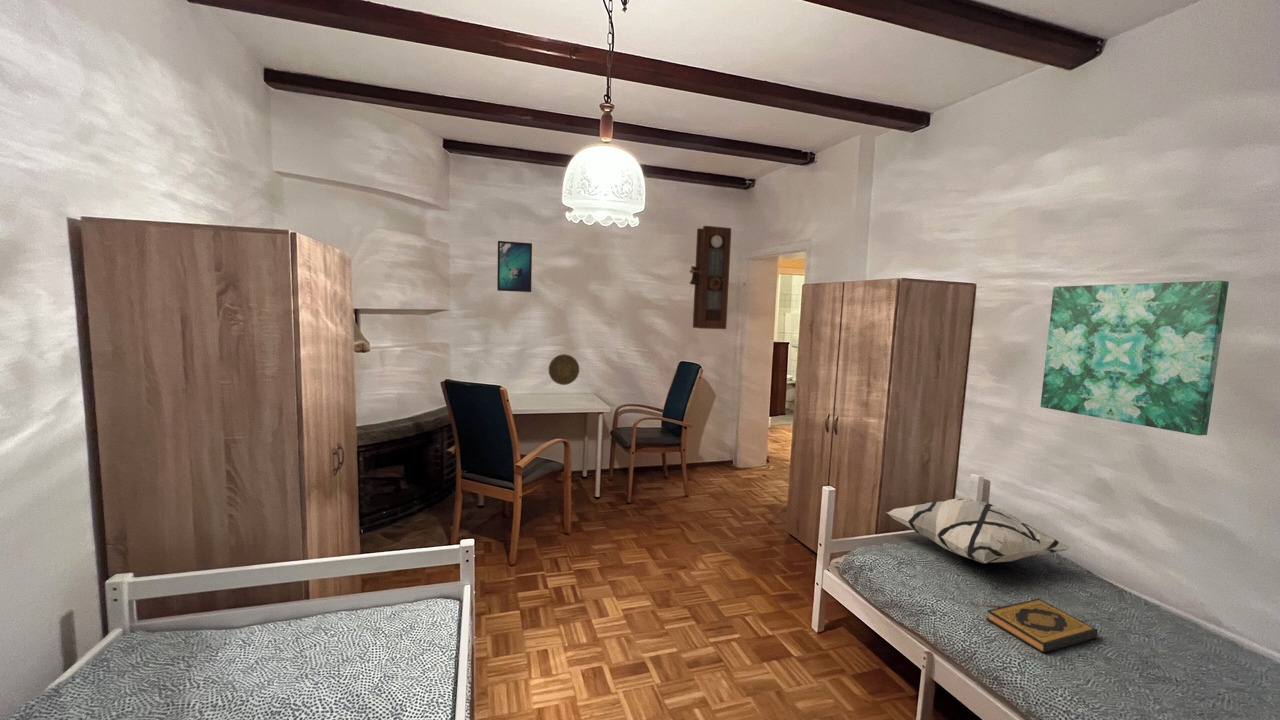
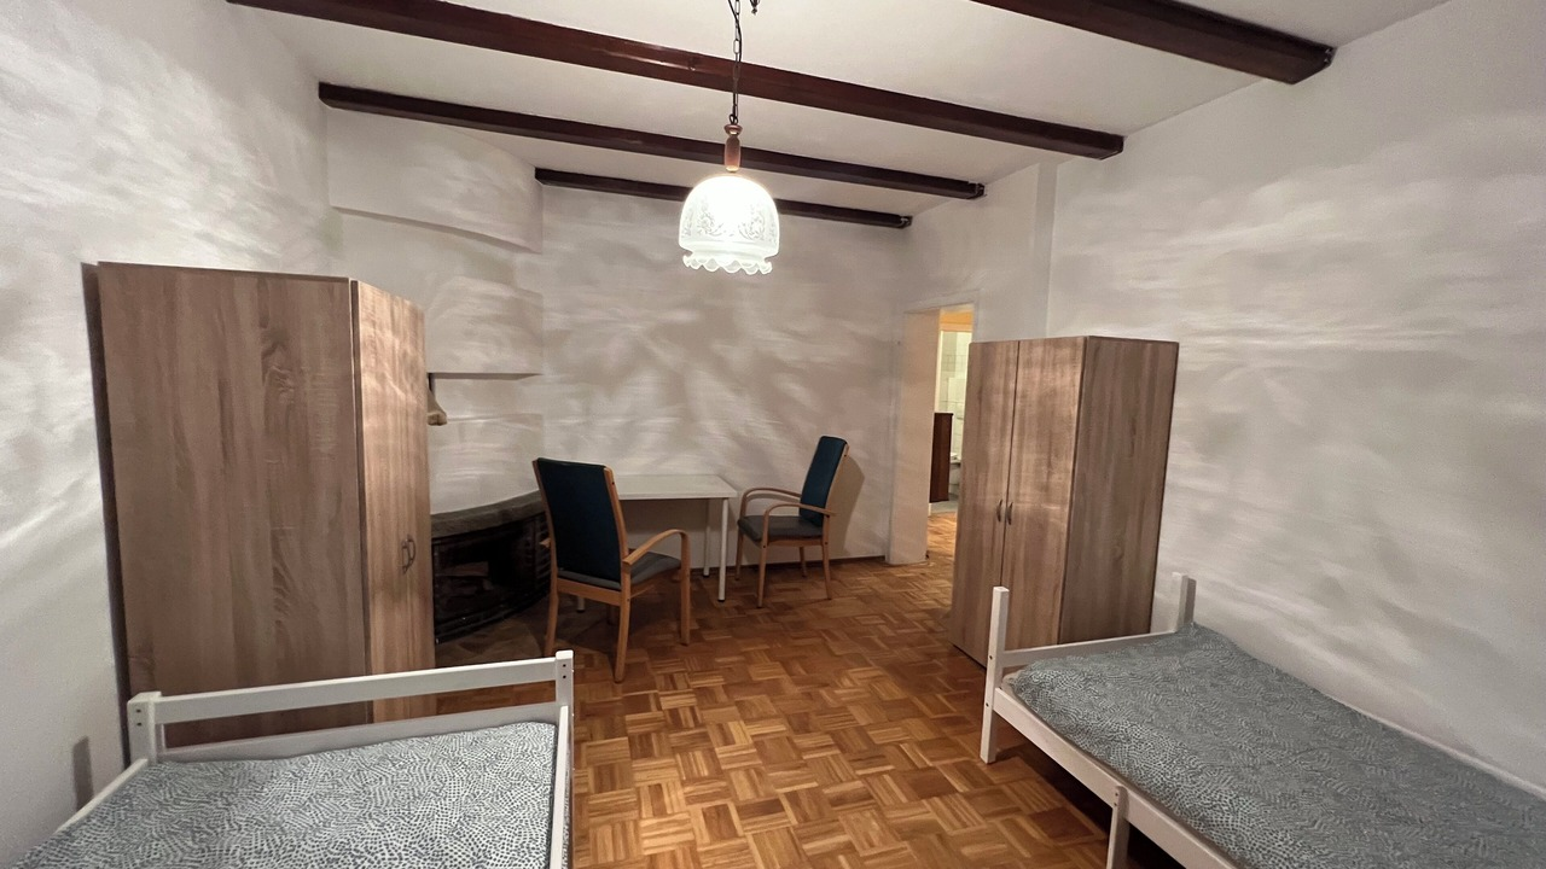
- wall art (1122, 352)
- decorative pillow (971, 529)
- hardback book (1040, 624)
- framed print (514, 266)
- decorative plate (564, 369)
- pendulum clock (708, 278)
